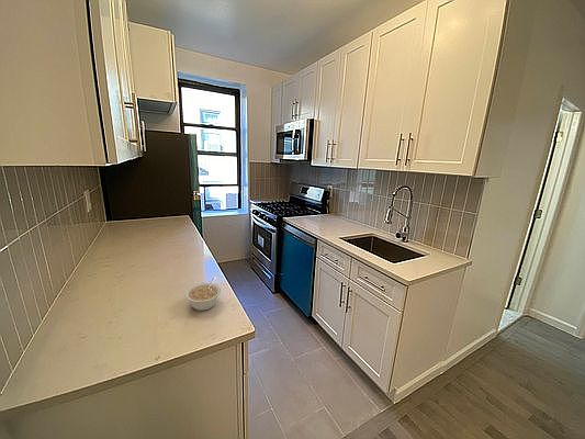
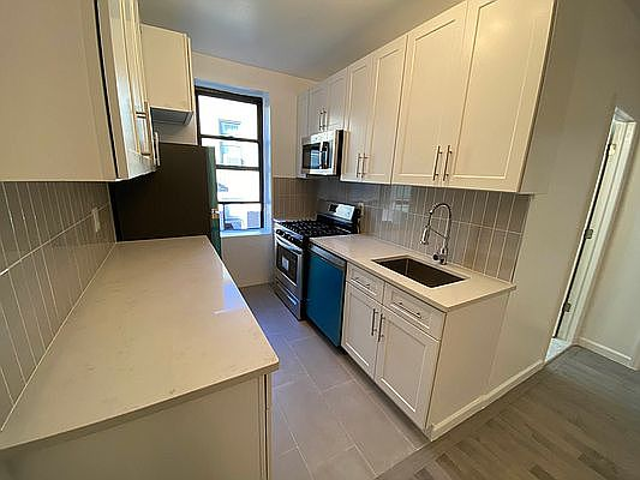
- legume (203, 295)
